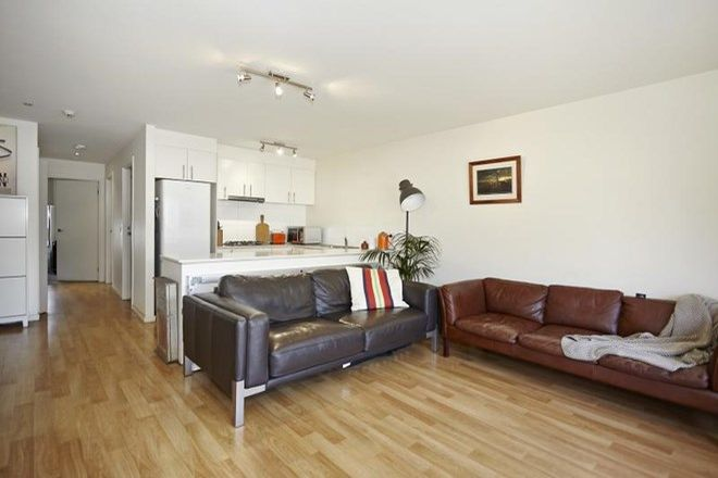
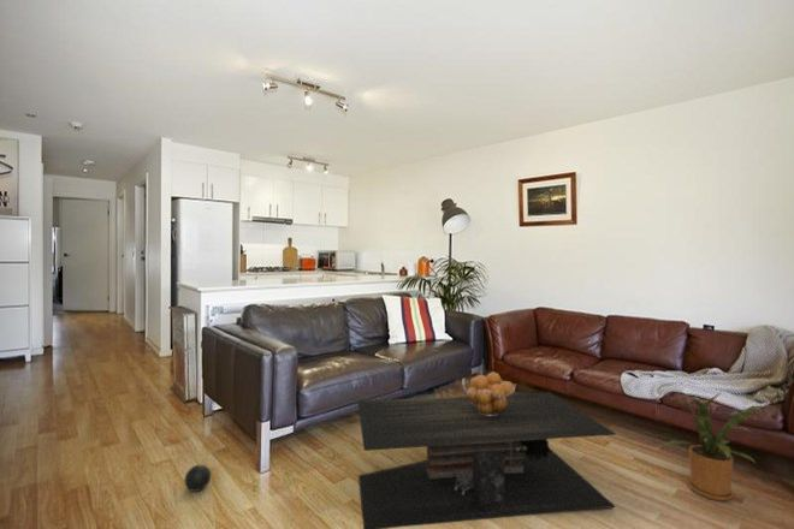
+ house plant (715, 445)
+ fruit basket (487, 392)
+ ball (197, 477)
+ coffee table (473, 448)
